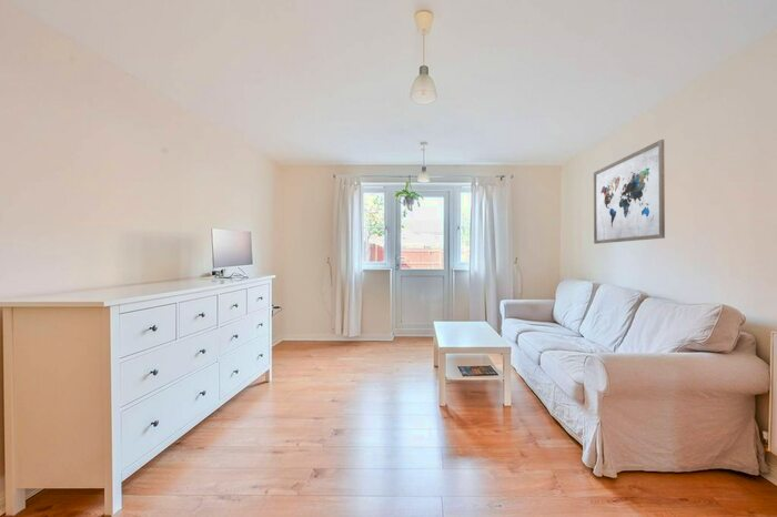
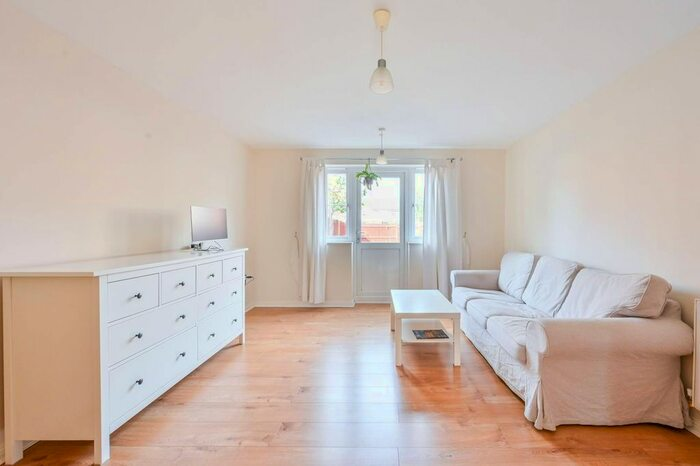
- wall art (623, 200)
